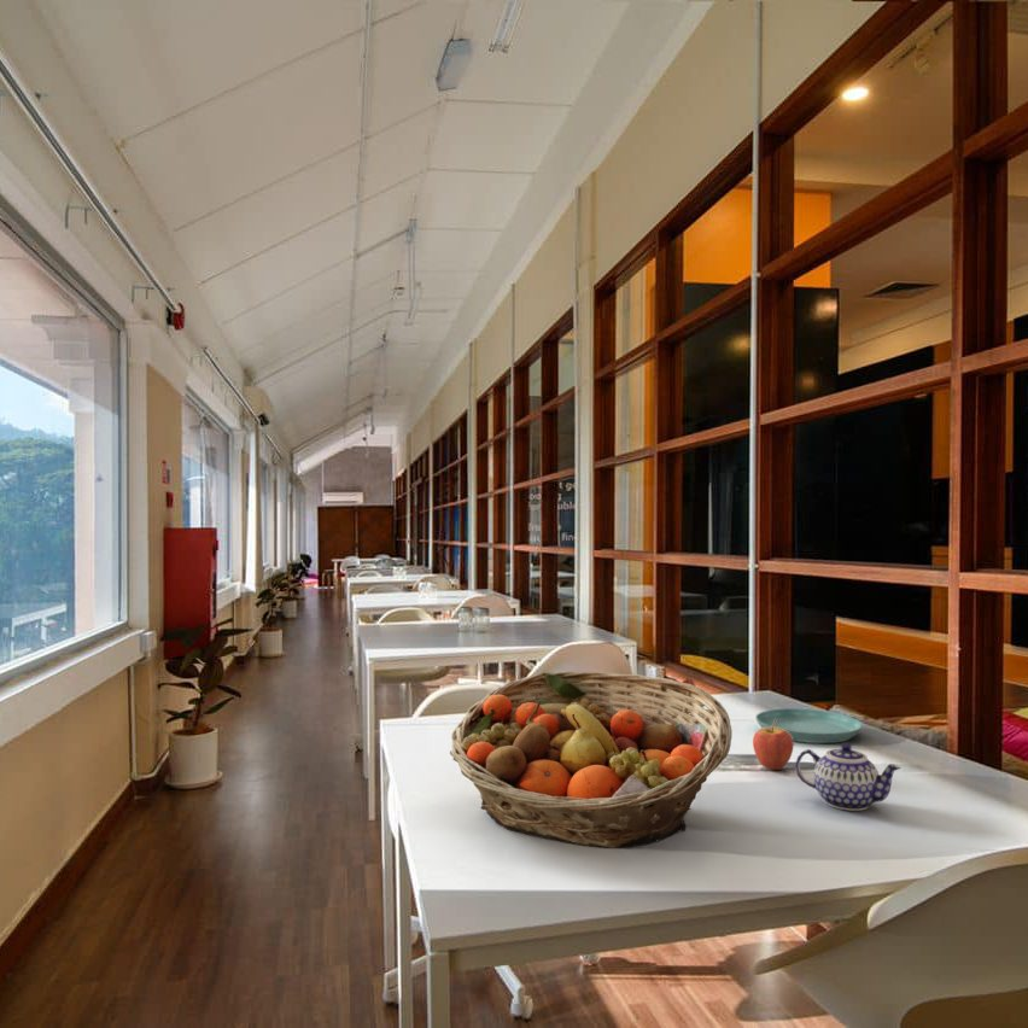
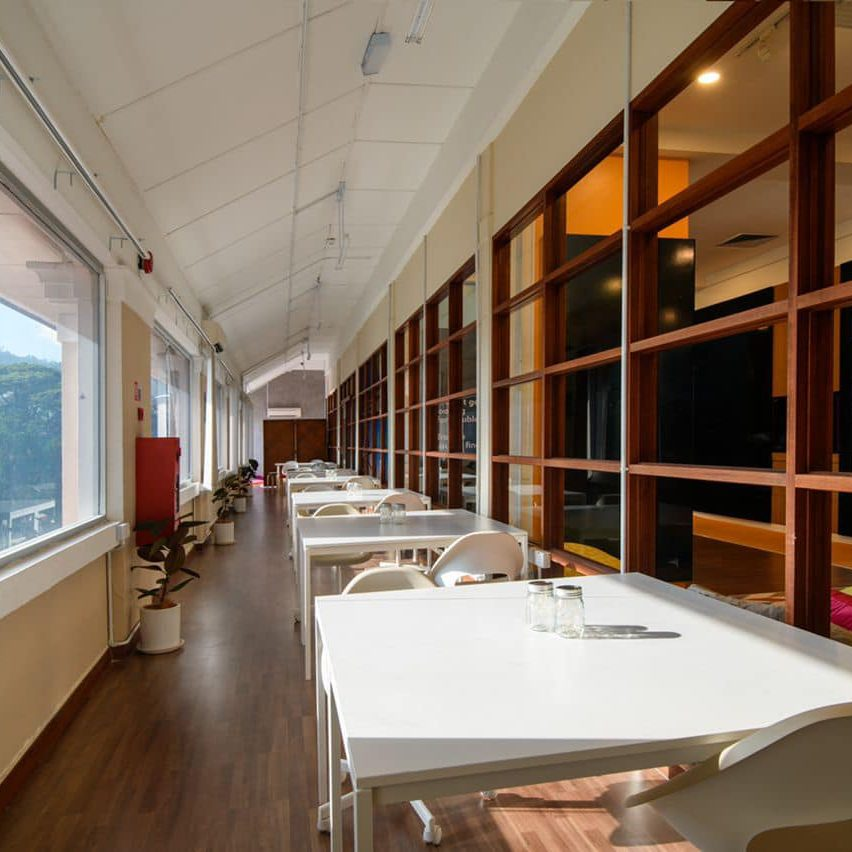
- saucer (807, 726)
- fruit basket (586, 750)
- teapot (846, 773)
- fruit (772, 743)
